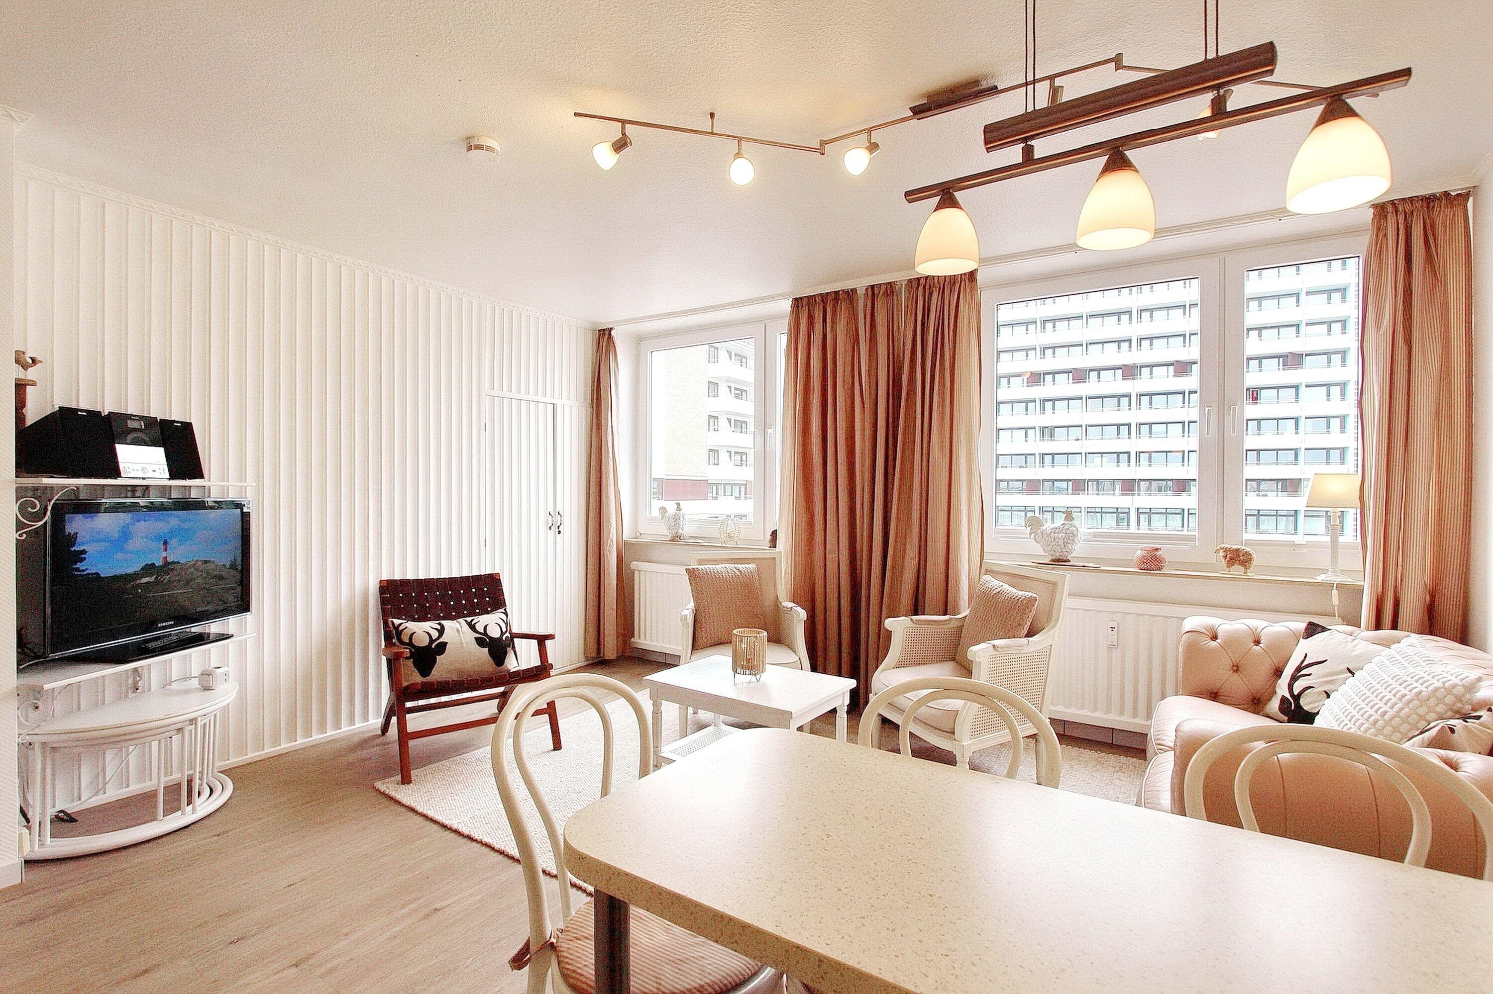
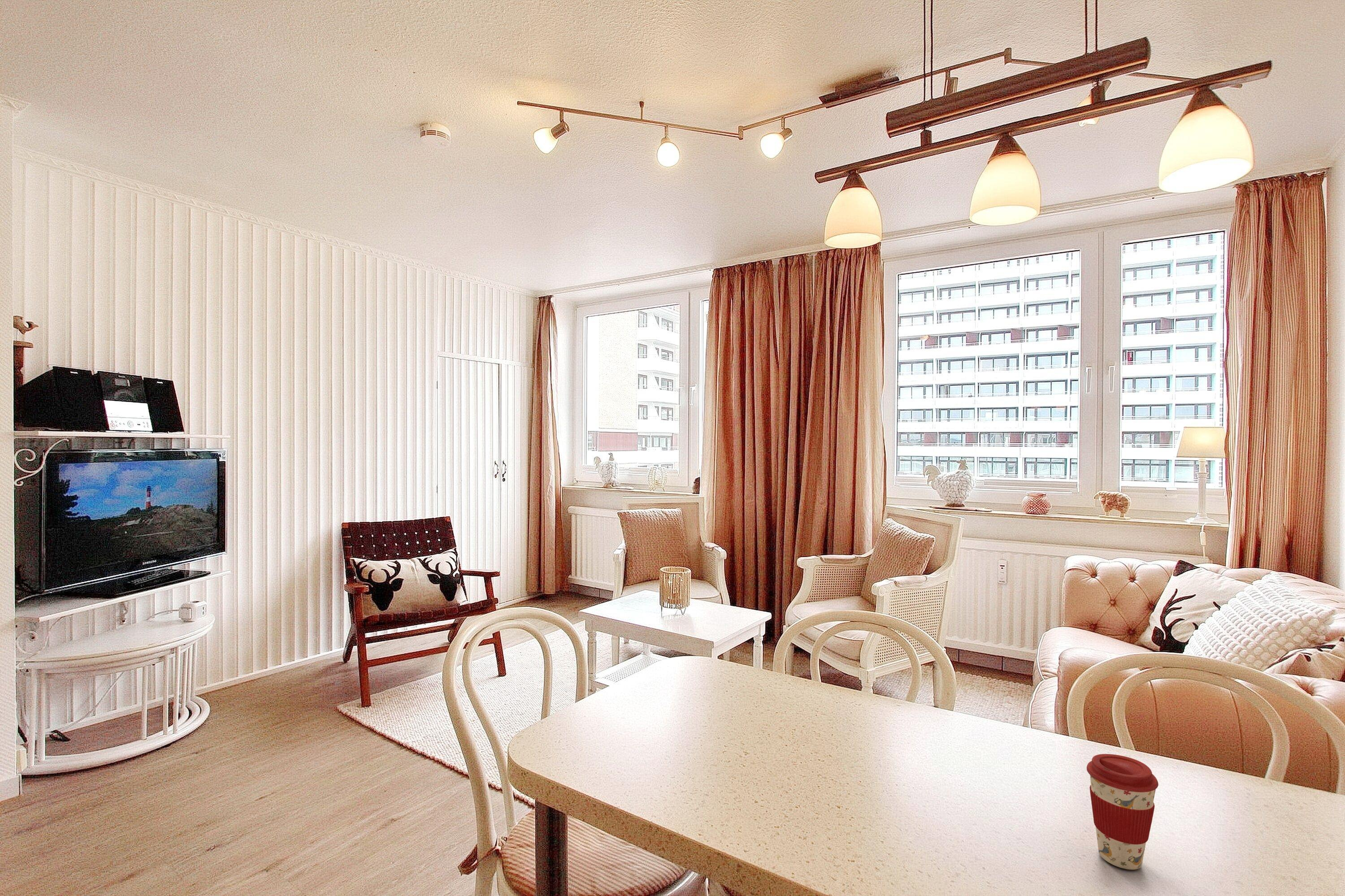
+ coffee cup (1121, 811)
